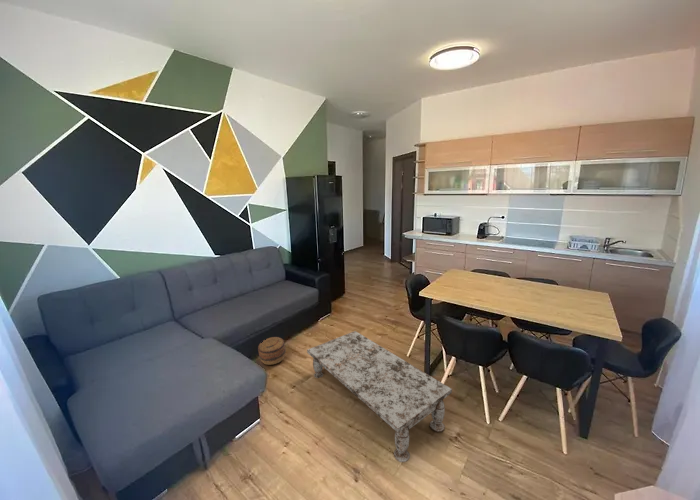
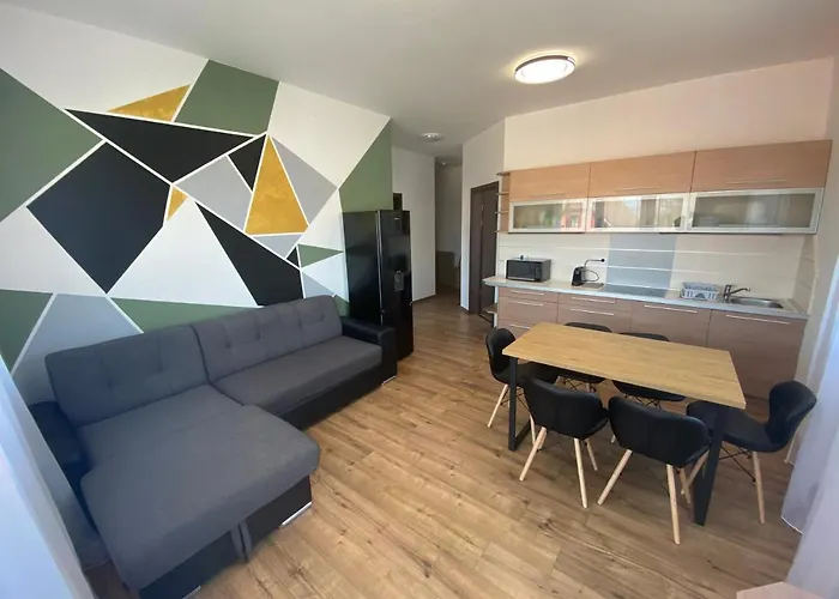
- coffee table (370, 382)
- basket (271, 350)
